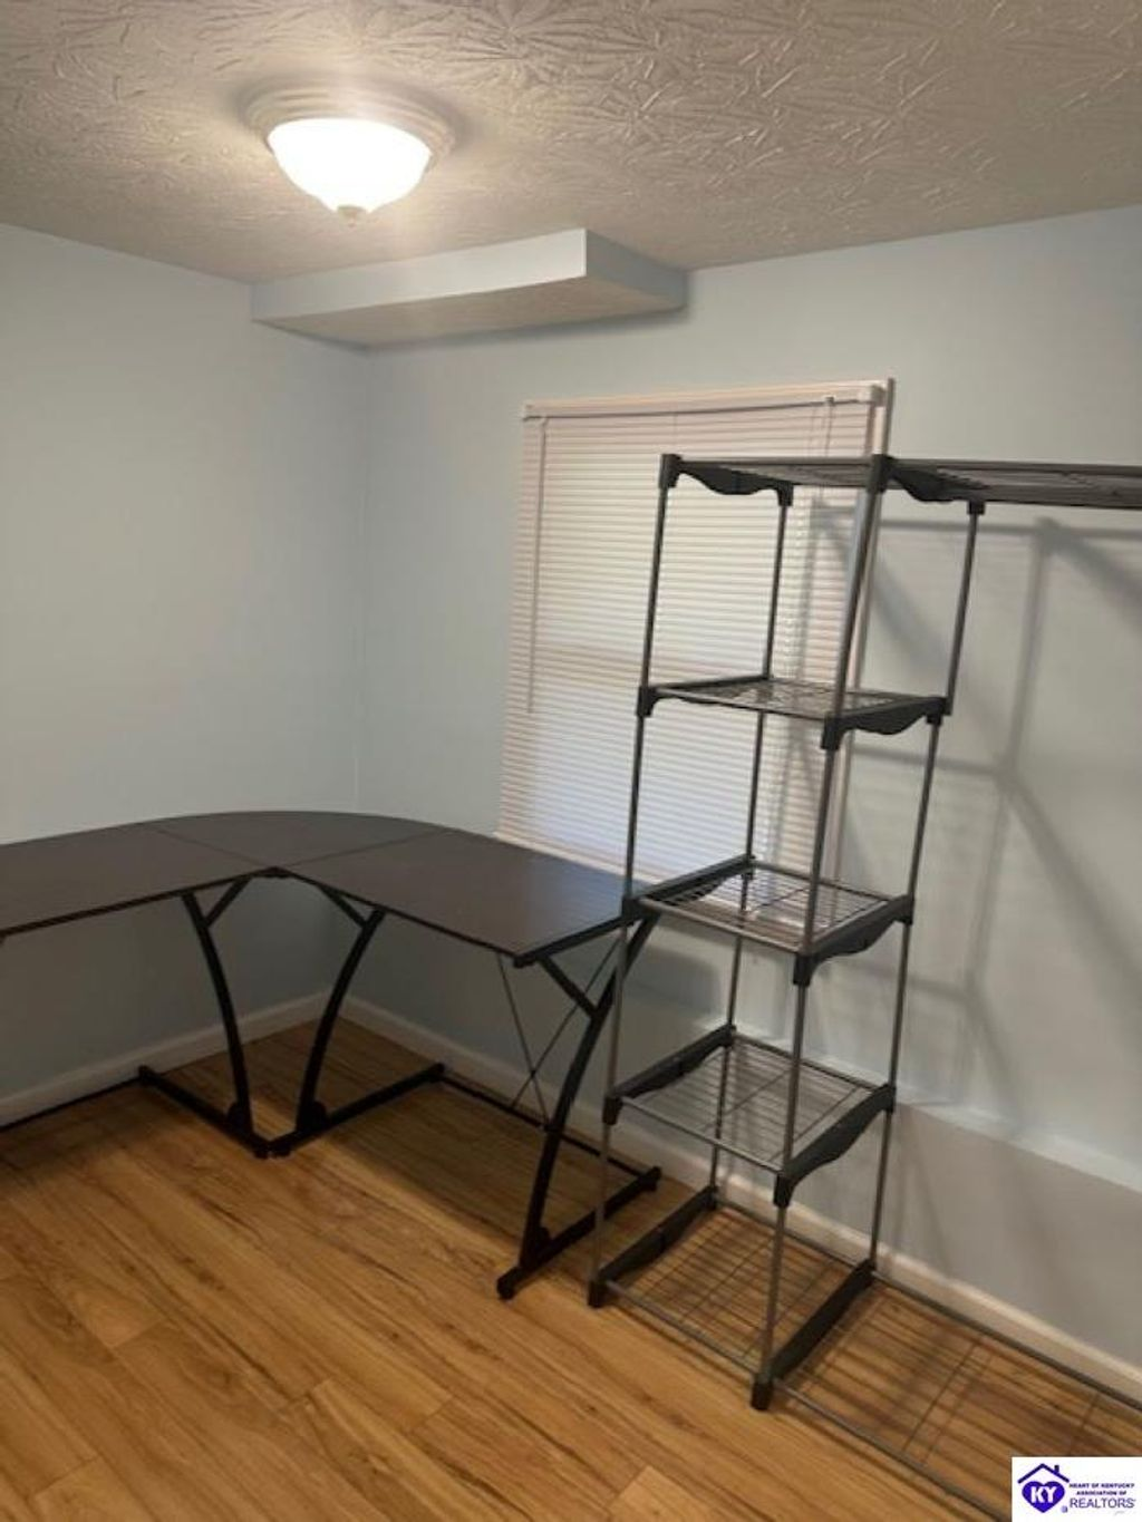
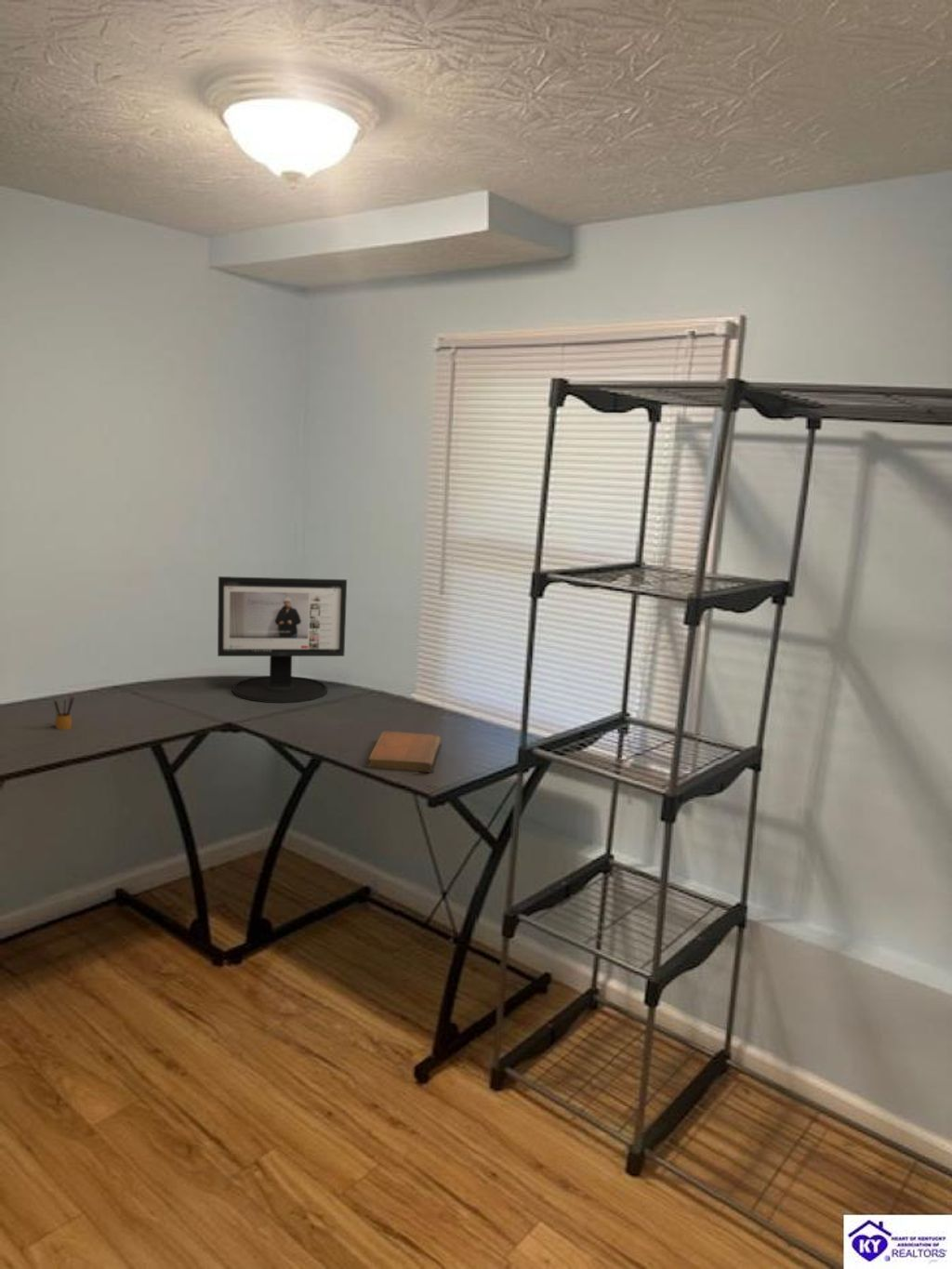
+ notebook (405, 750)
+ pencil box (63, 711)
+ computer monitor (275, 634)
